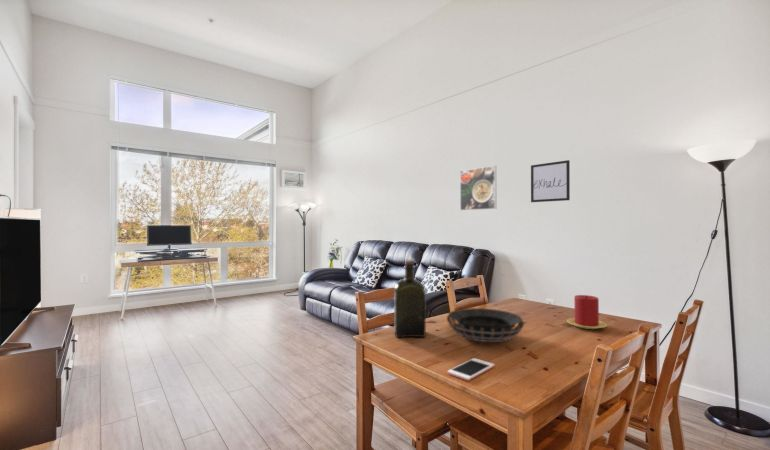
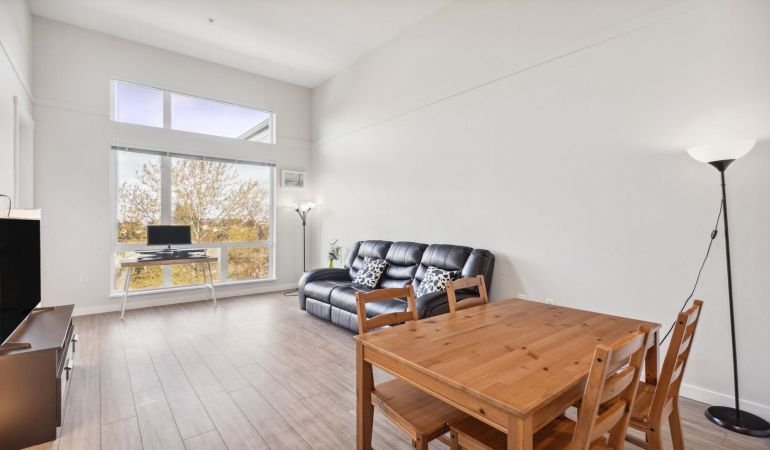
- wall art (549, 182)
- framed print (477, 189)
- candle (586, 311)
- decorative bowl (485, 327)
- cell phone (471, 368)
- liquor (409, 297)
